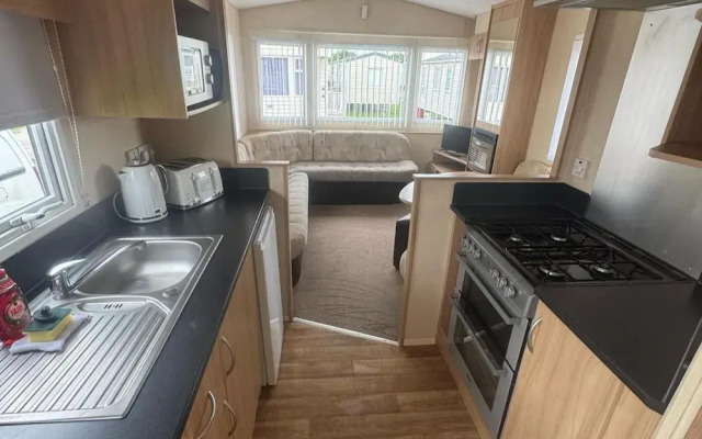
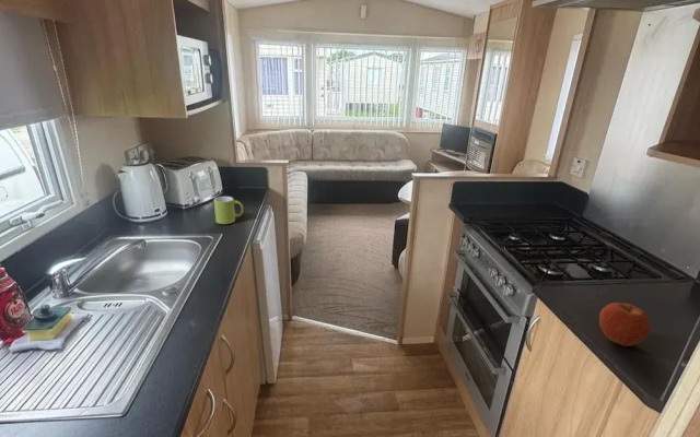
+ mug (229, 210)
+ fruit (623, 323)
